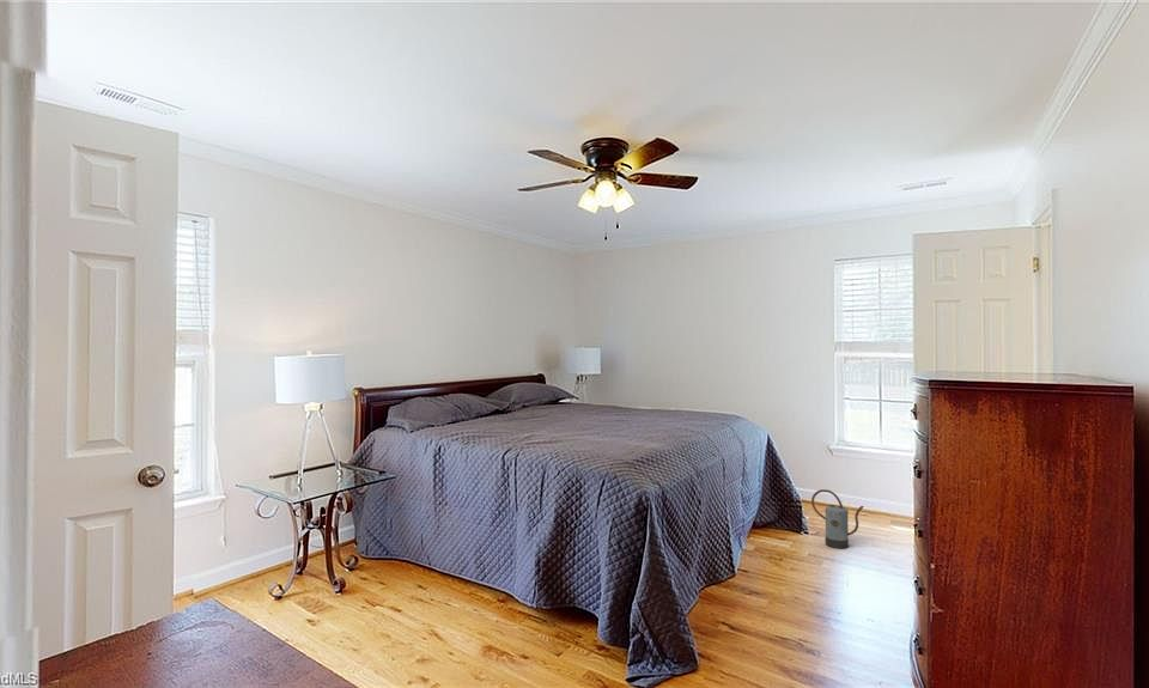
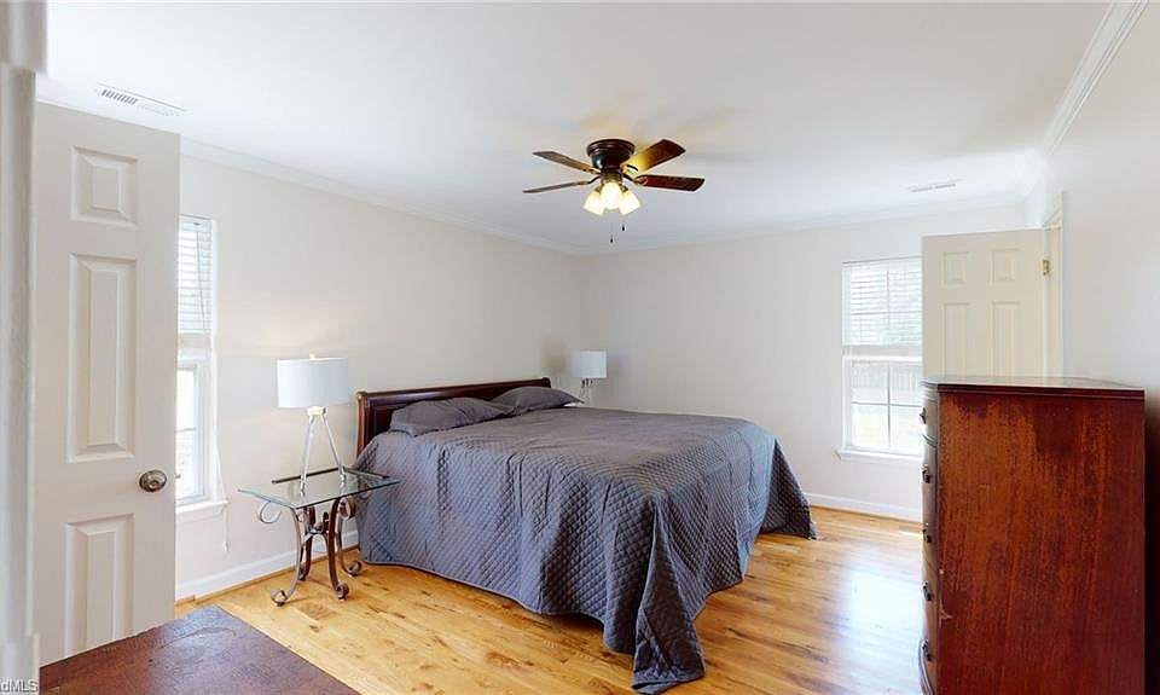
- watering can (837, 517)
